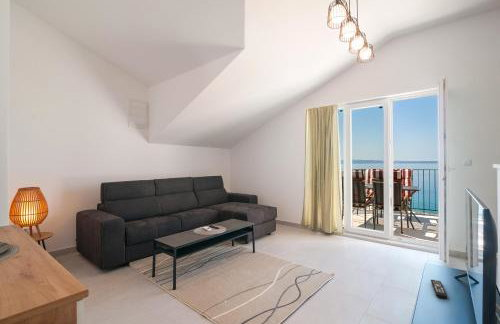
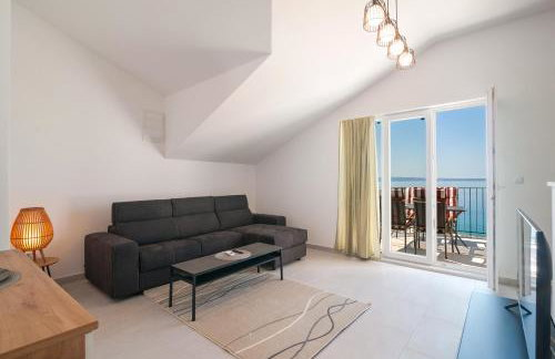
- remote control (438, 288)
